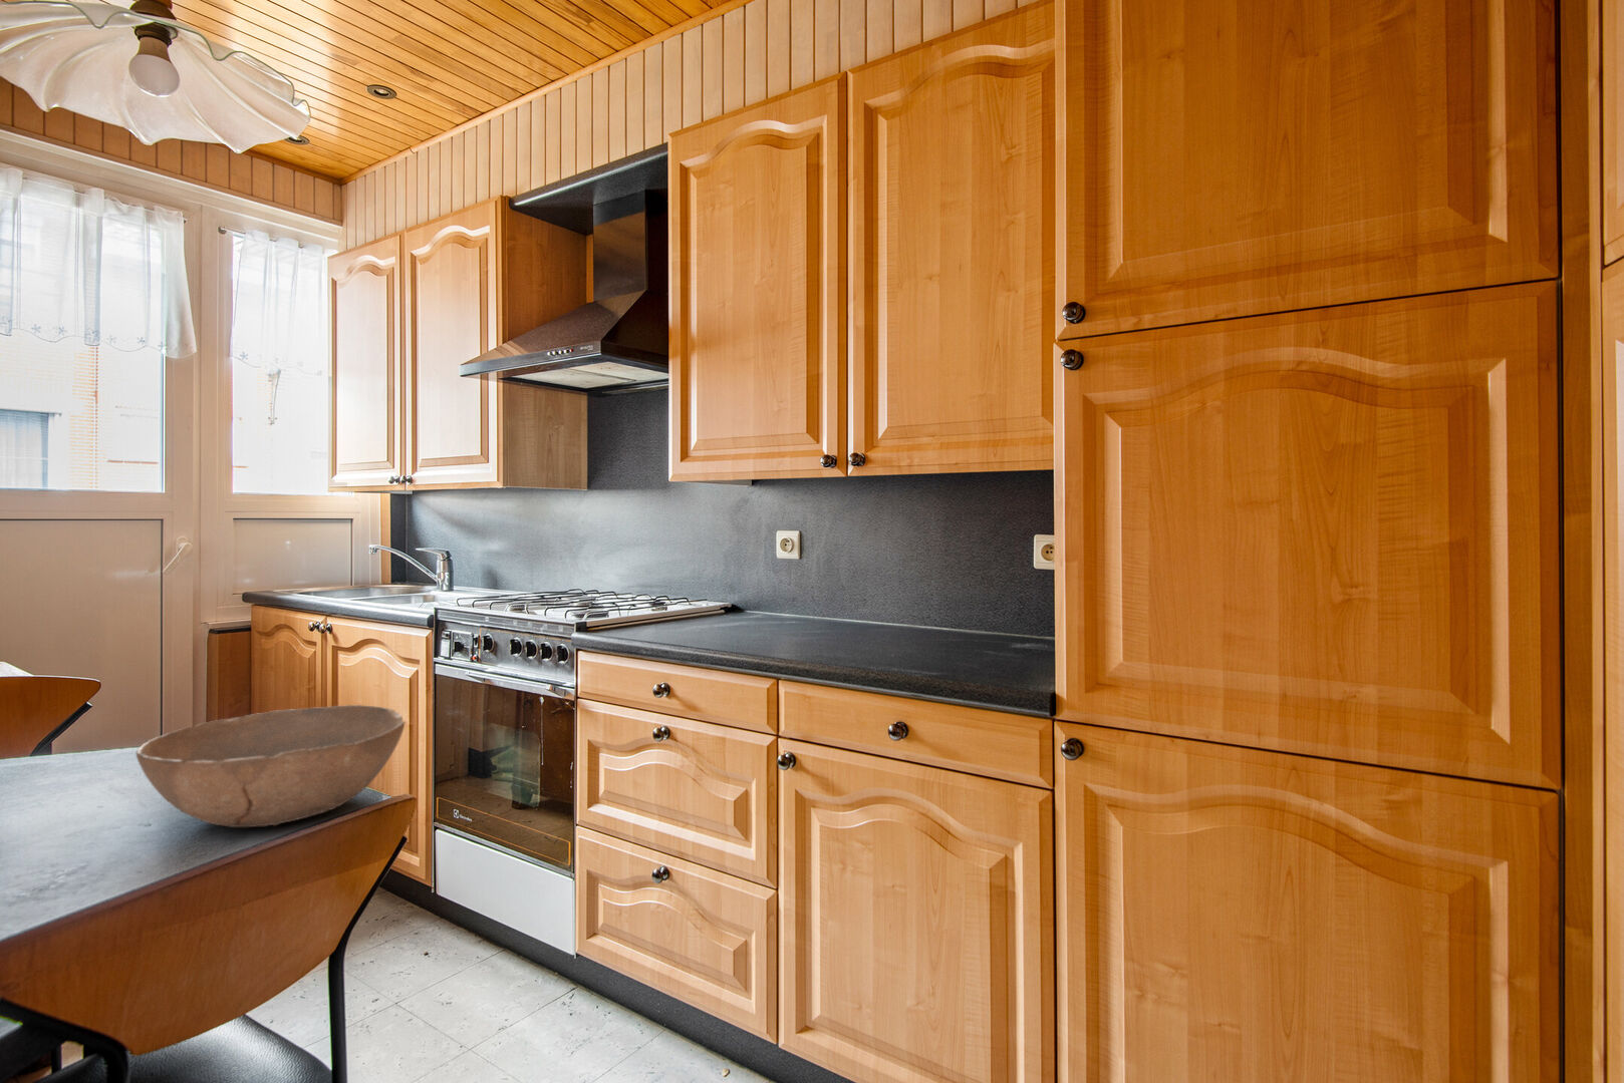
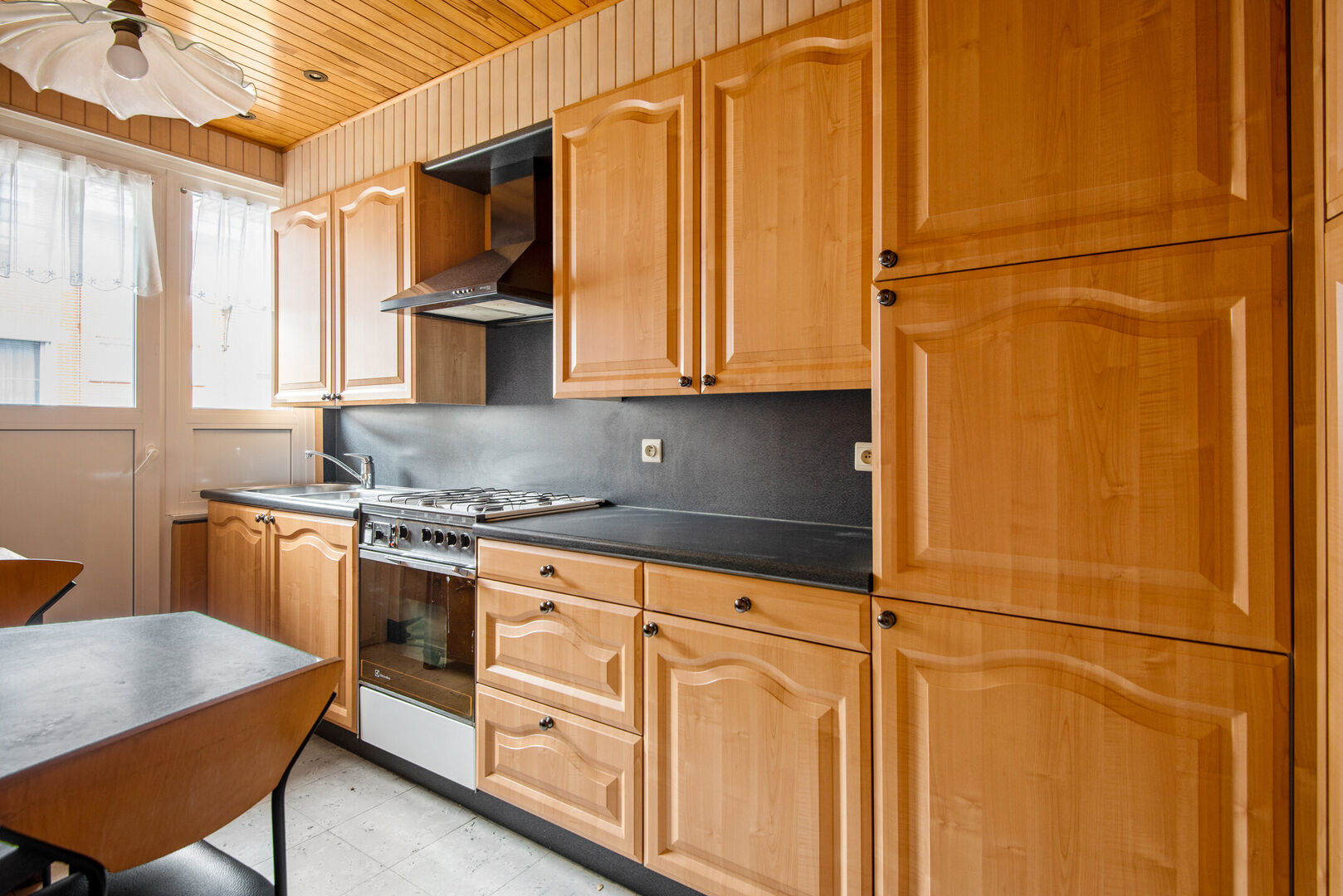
- bowl (281, 768)
